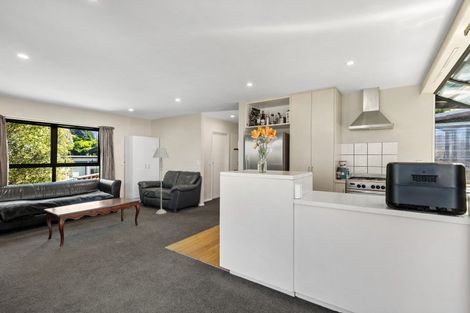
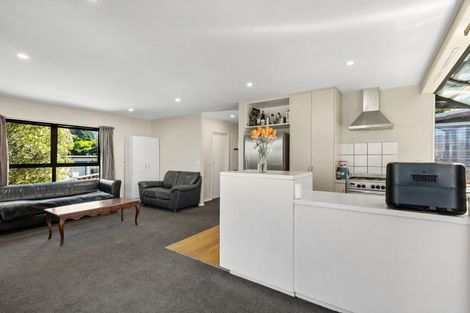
- floor lamp (161, 180)
